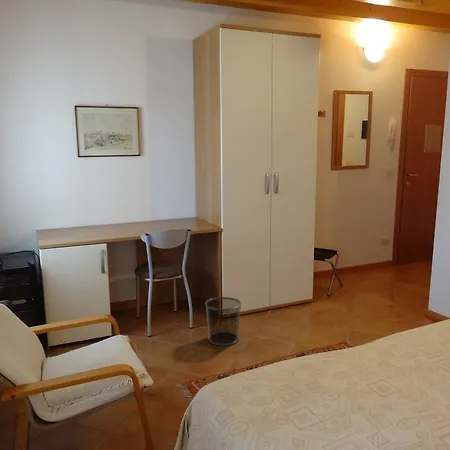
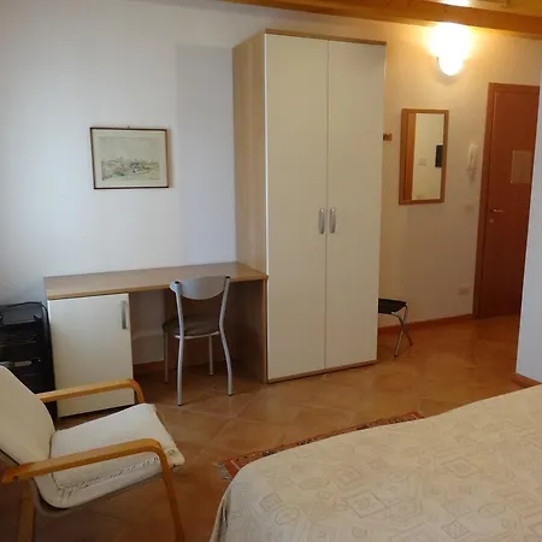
- waste bin (223, 320)
